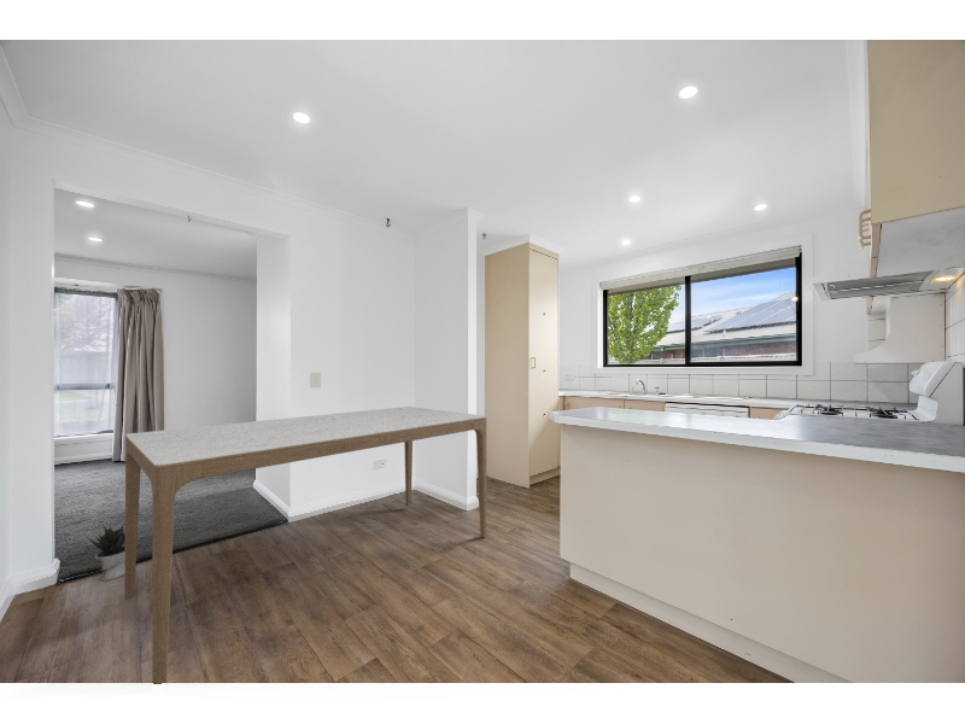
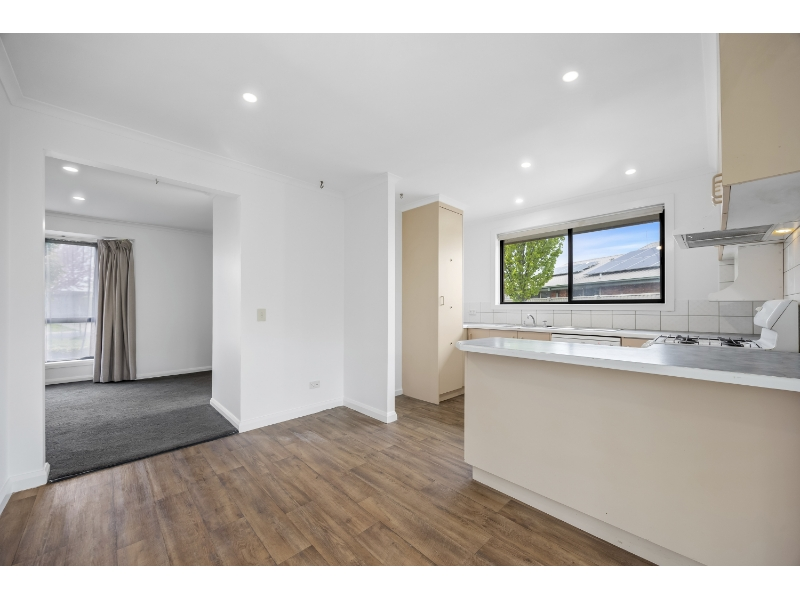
- potted plant (111, 549)
- dining table (328, 455)
